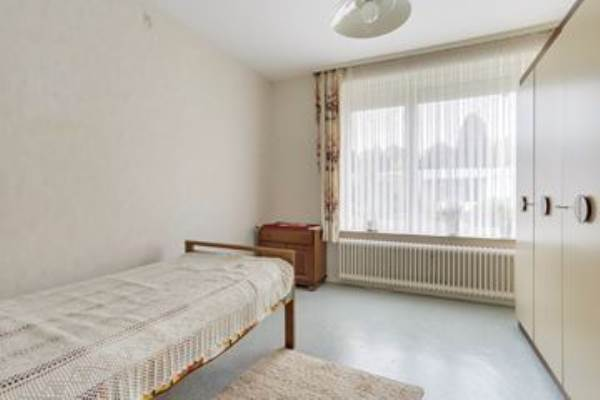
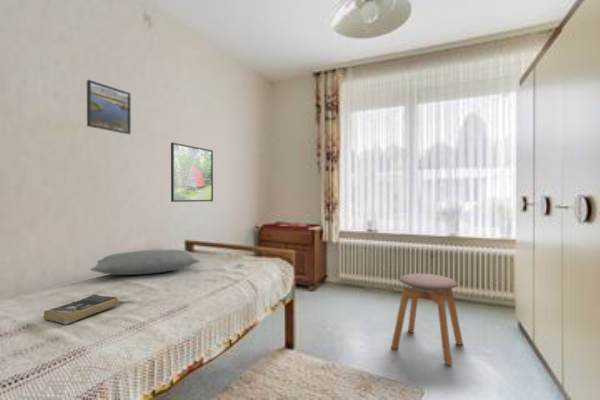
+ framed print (193, 174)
+ book (82, 307)
+ pillow (148, 261)
+ stool (438, 311)
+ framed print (109, 108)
